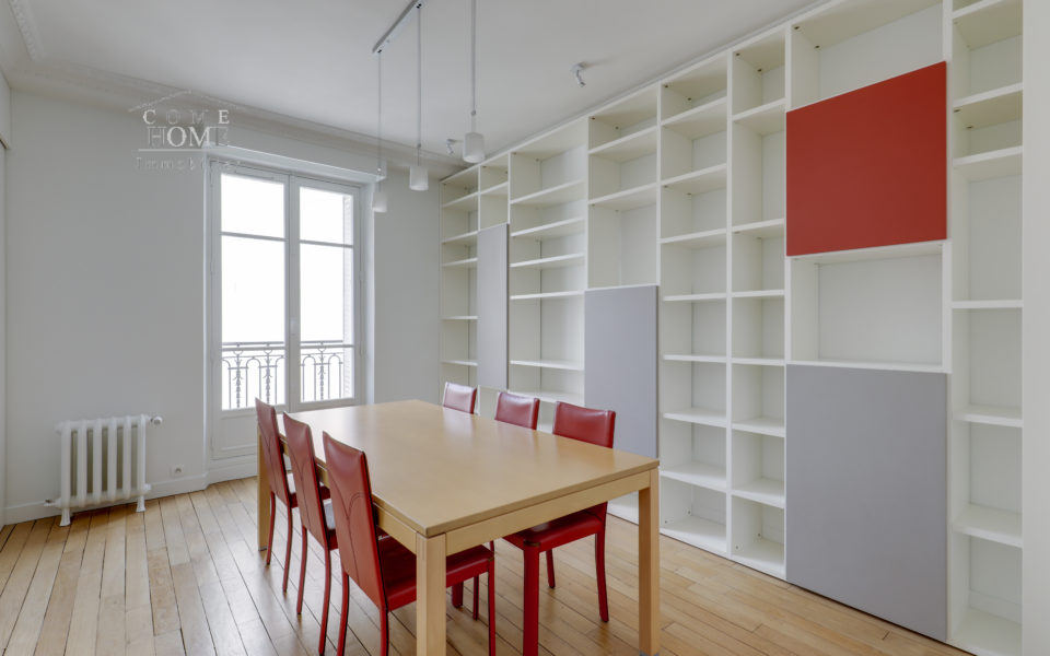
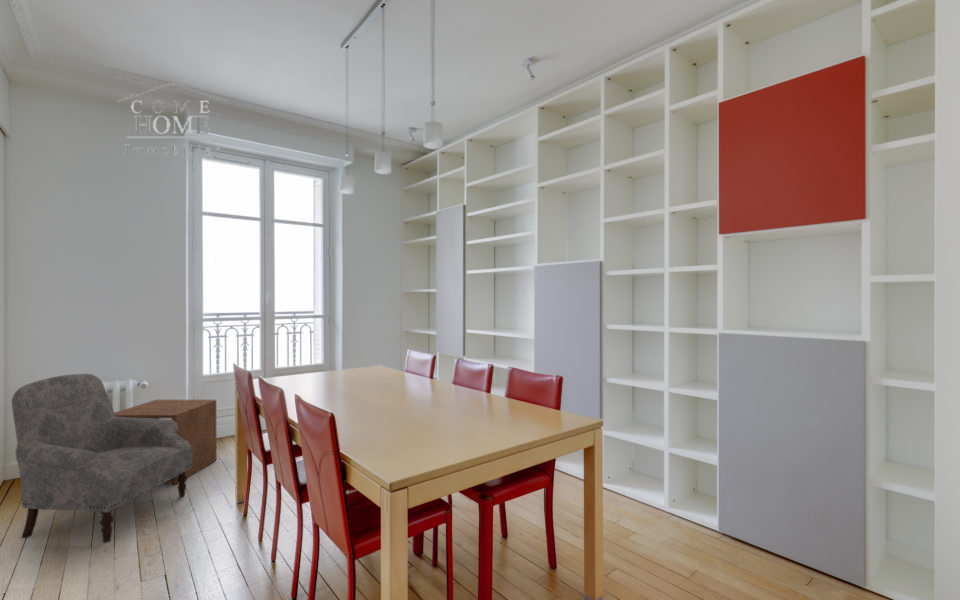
+ armchair (103, 445)
+ side table (176, 433)
